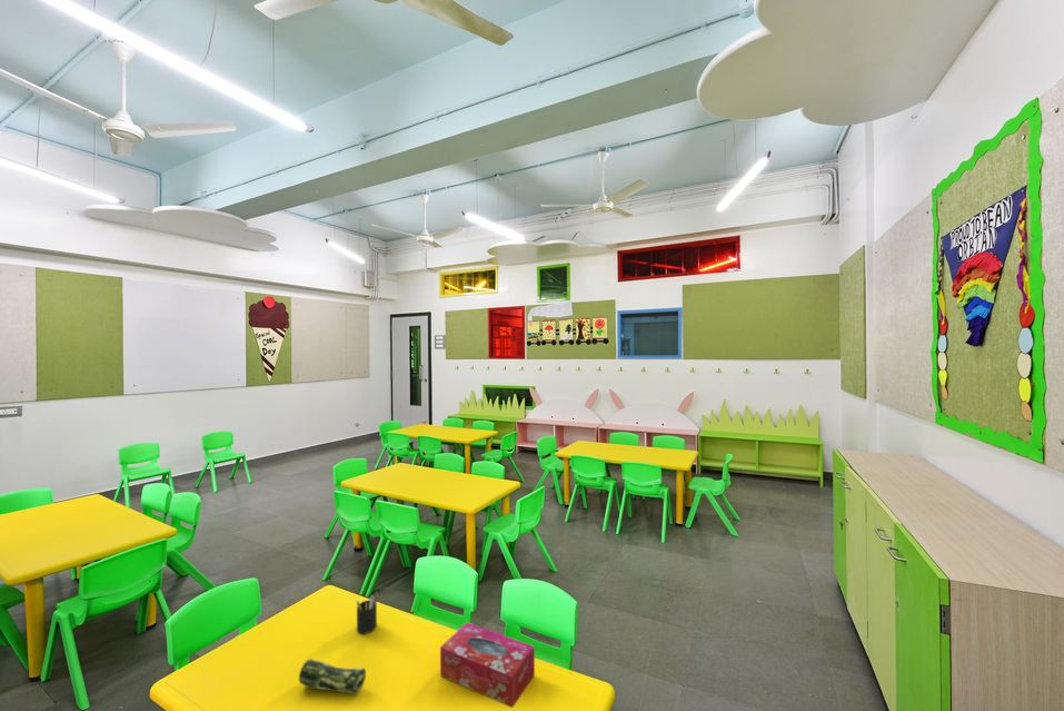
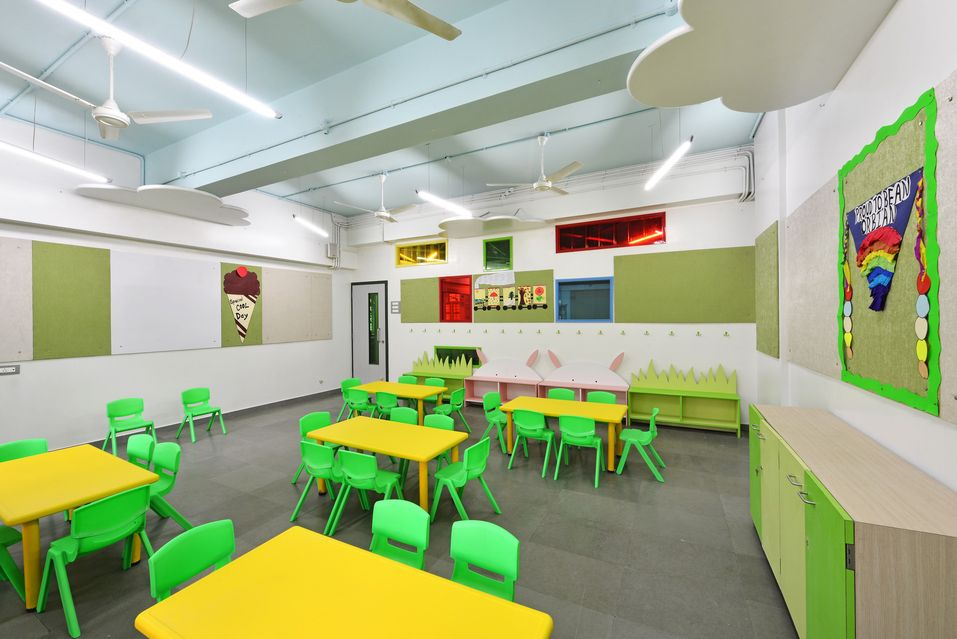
- pen holder (367, 610)
- tissue box (487, 661)
- pencil case (334, 677)
